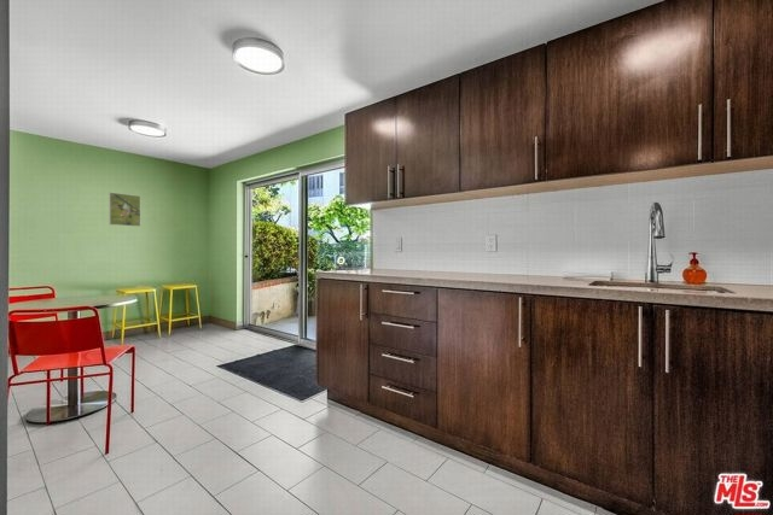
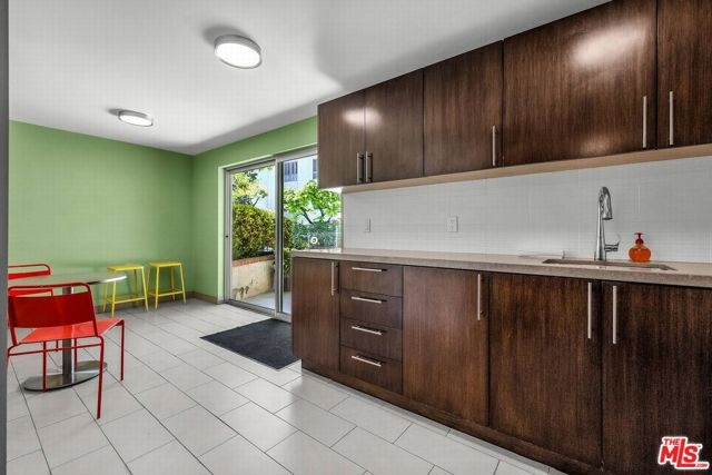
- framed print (124, 210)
